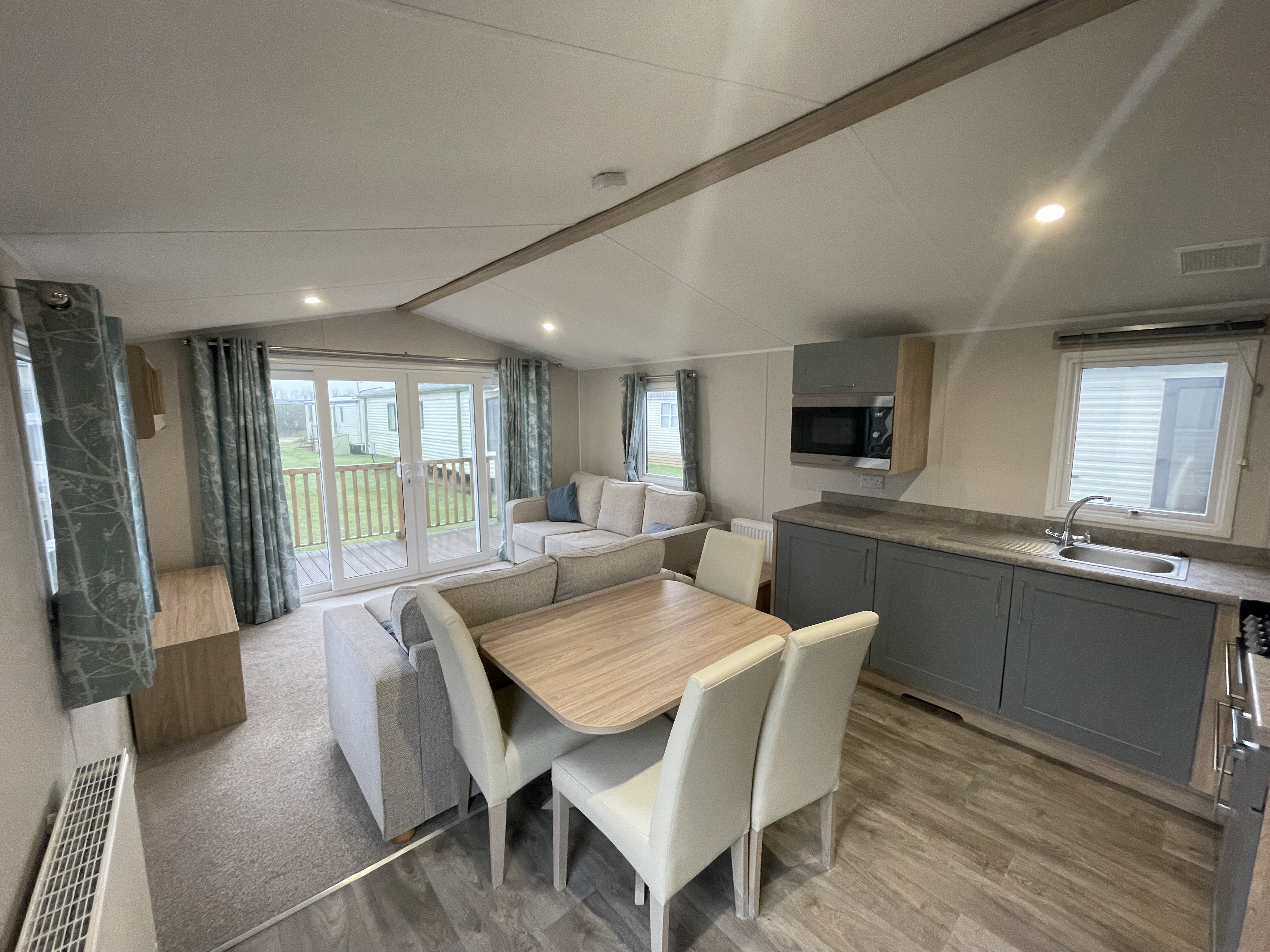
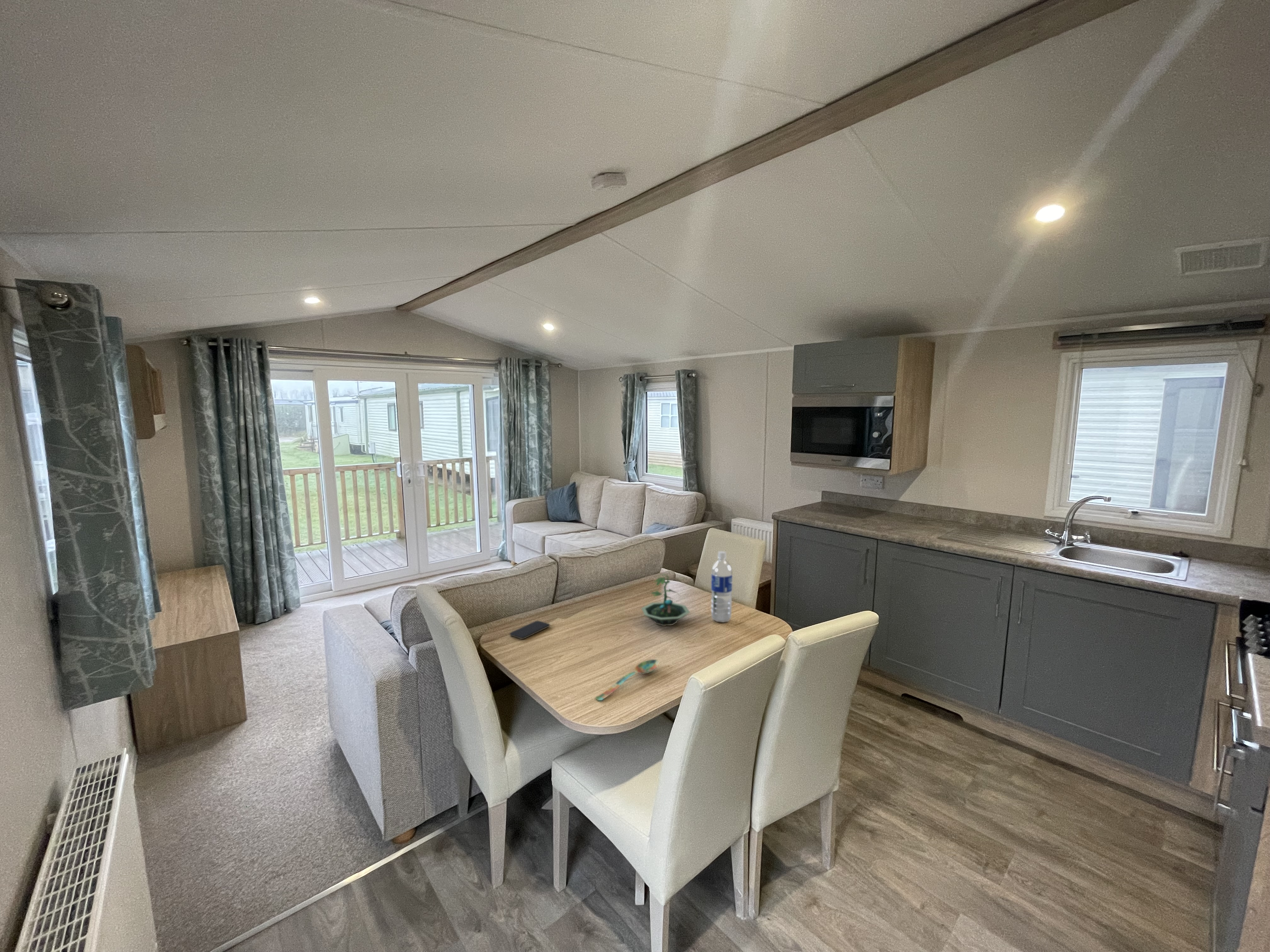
+ smartphone (530, 629)
+ spoon (629, 677)
+ terrarium (665, 585)
+ water bottle (722, 586)
